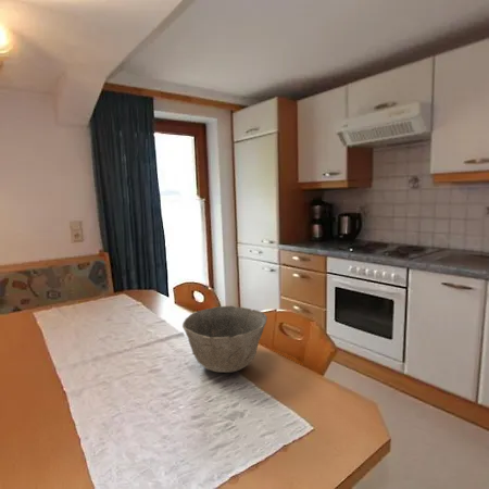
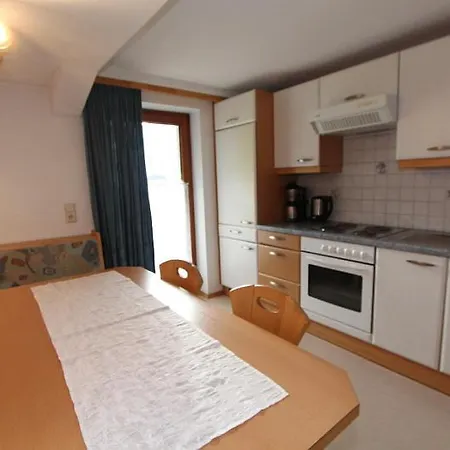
- bowl (226, 341)
